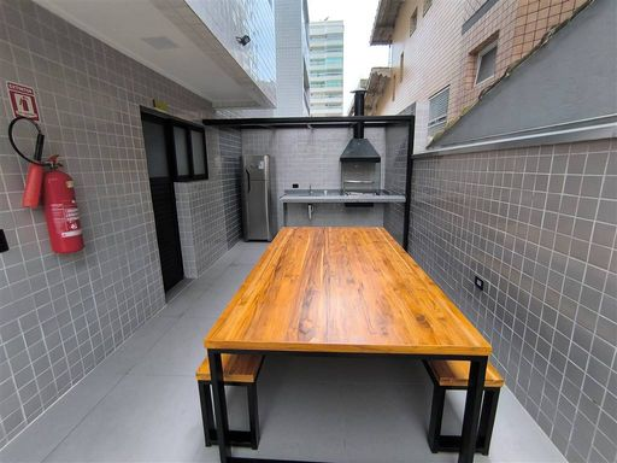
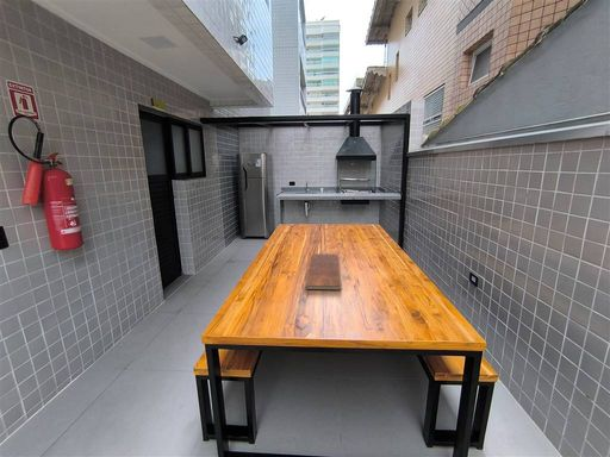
+ chopping board (324, 268)
